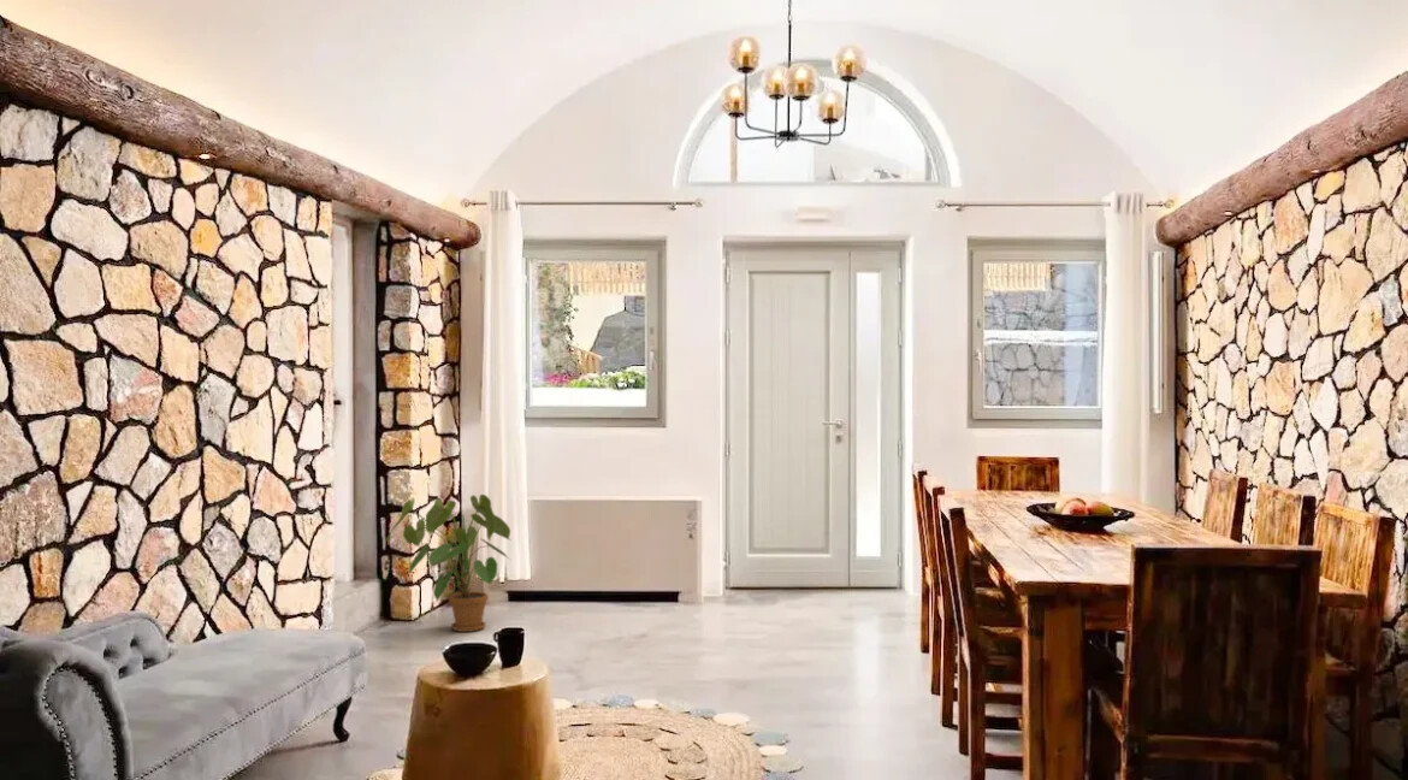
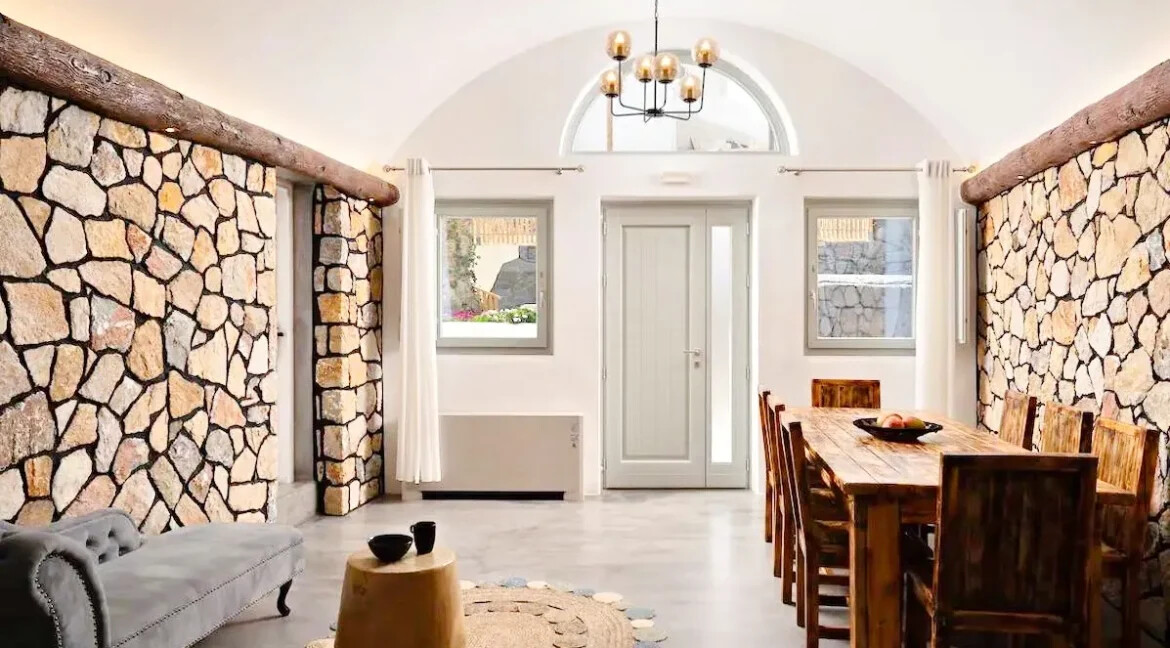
- house plant (457, 559)
